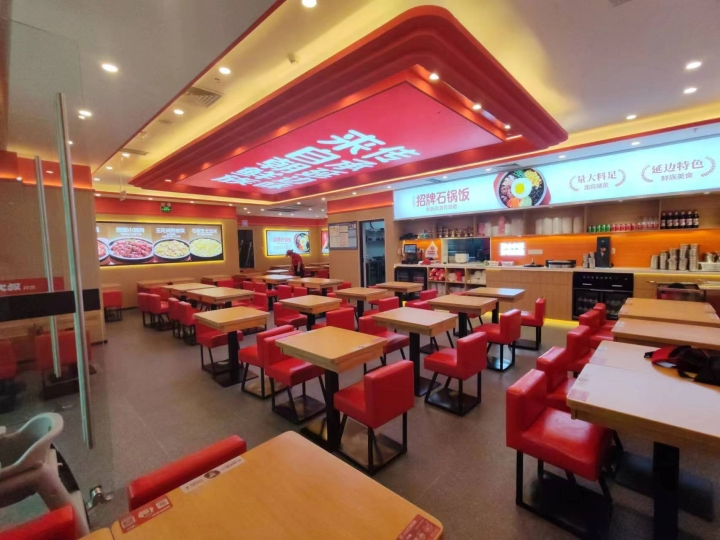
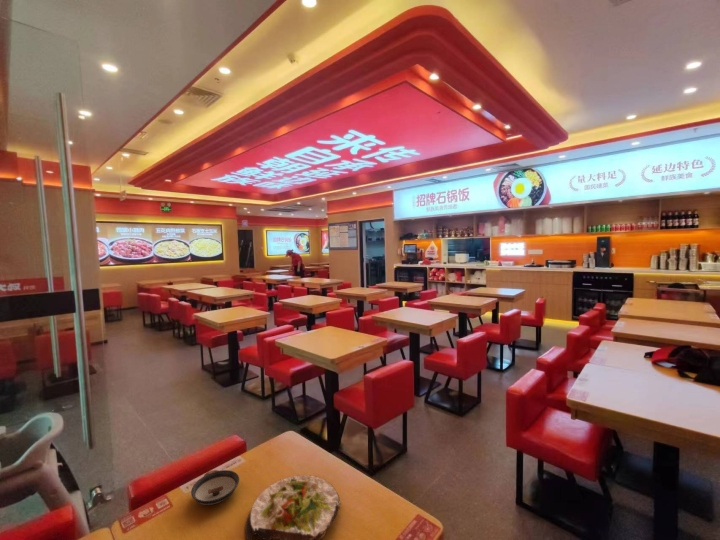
+ salad plate (295, 502)
+ saucer (216, 489)
